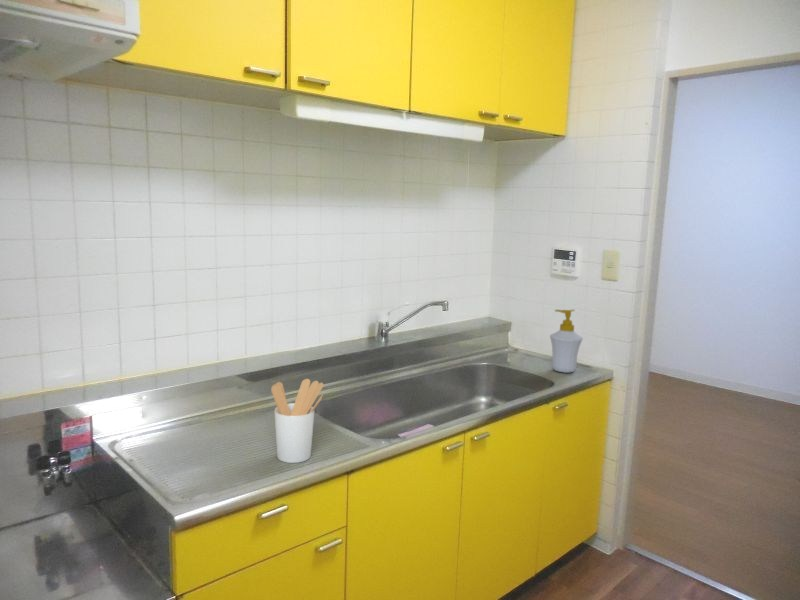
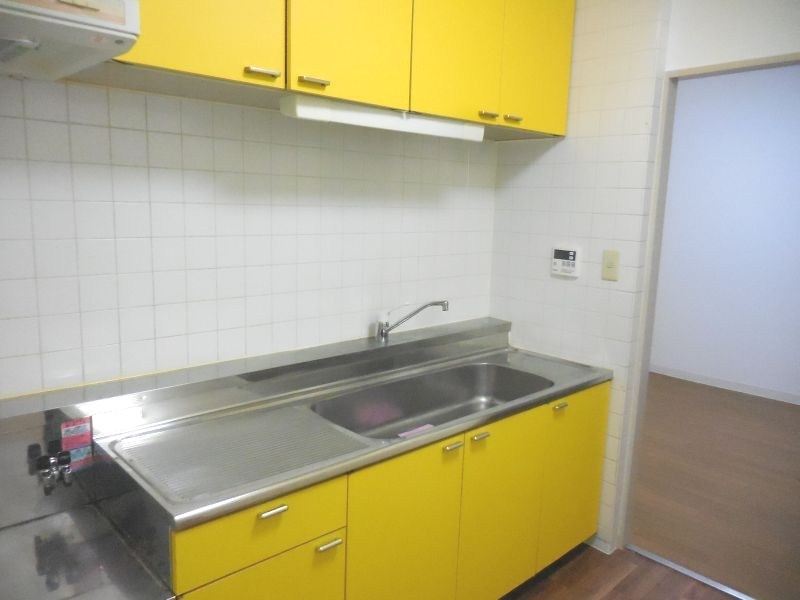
- utensil holder (300, 418)
- soap bottle (566, 340)
